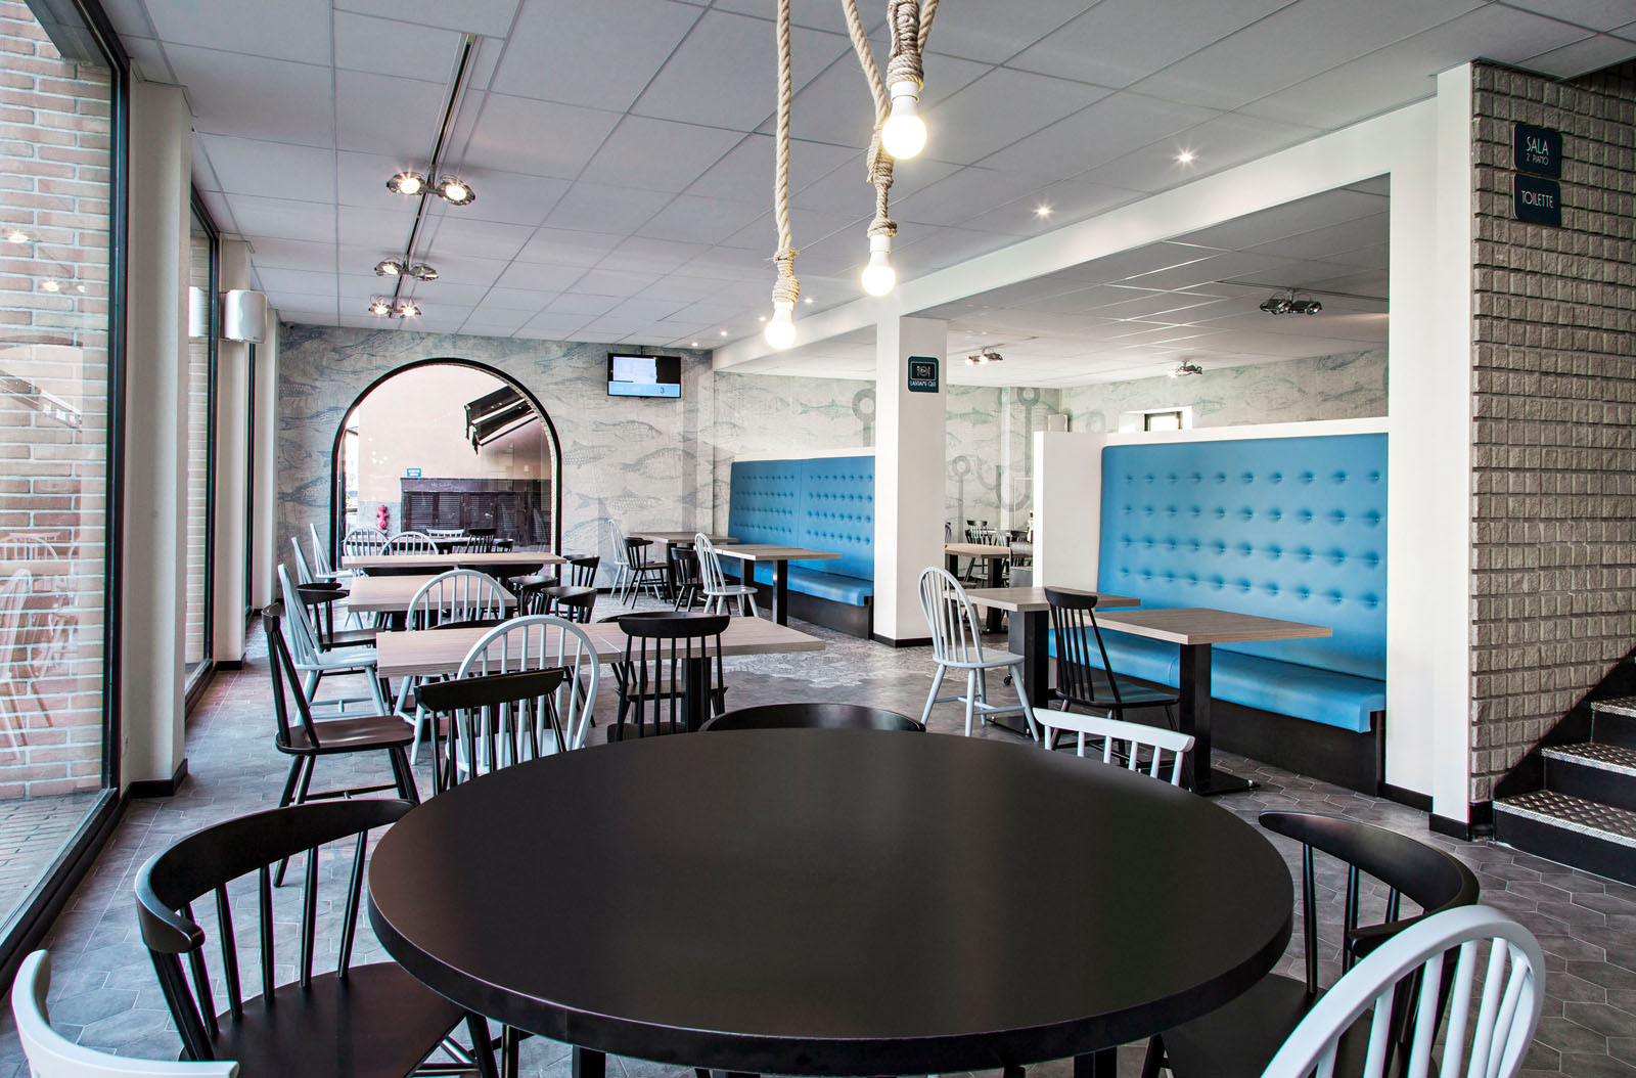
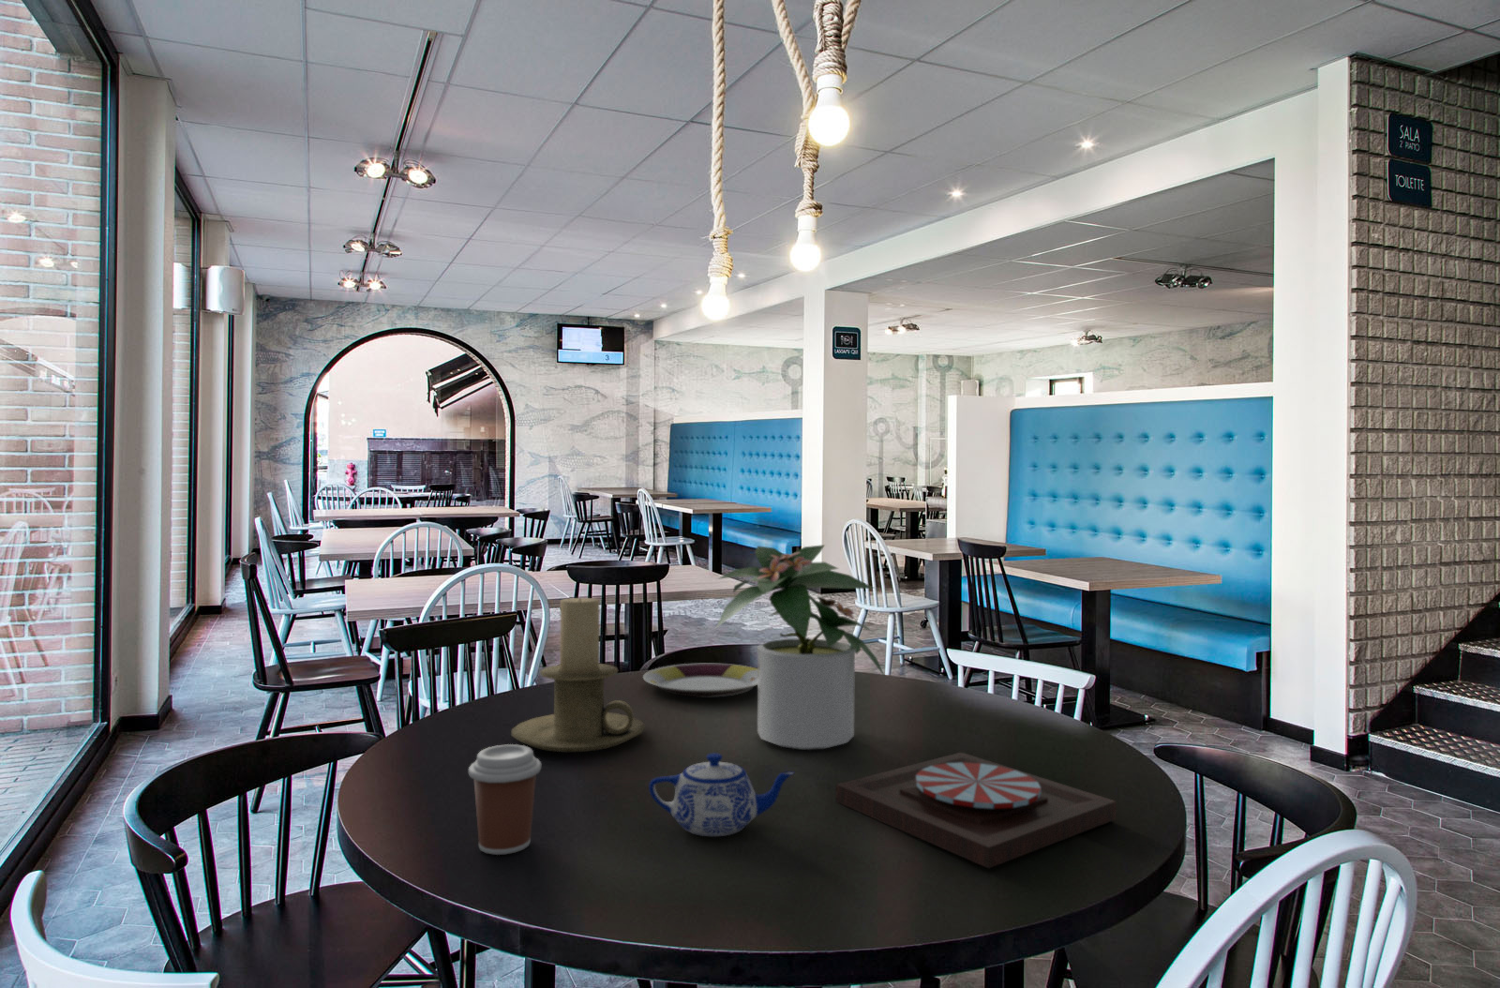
+ plate (972, 795)
+ teapot (721, 791)
+ candle holder (578, 667)
+ plate (706, 680)
+ potted plant (796, 643)
+ coffee cup (504, 797)
